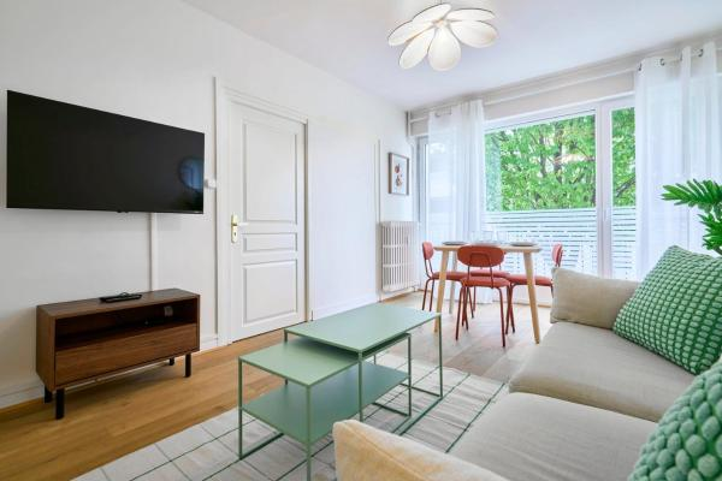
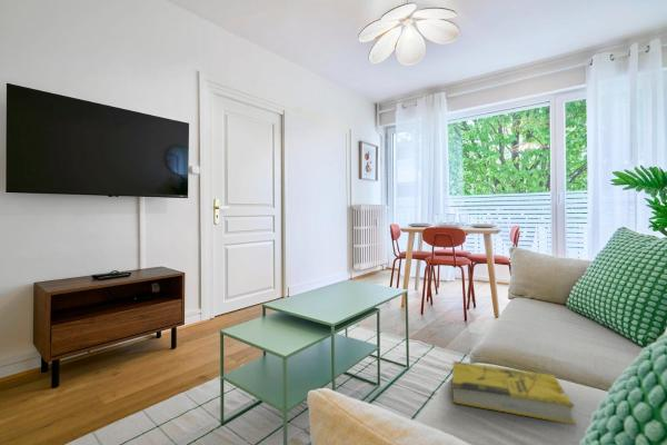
+ book (505, 386)
